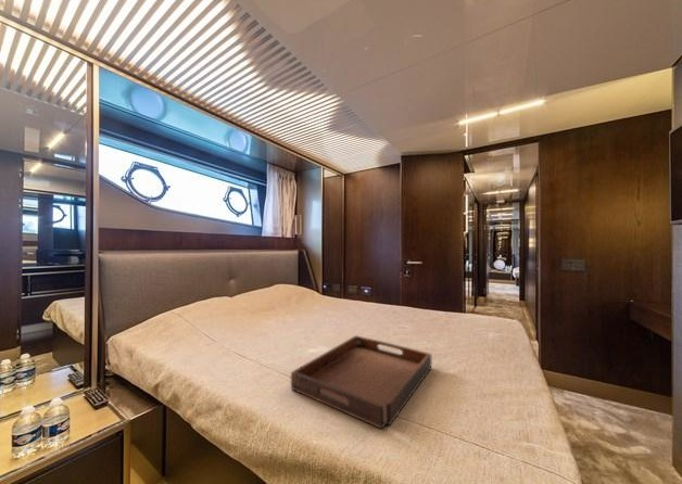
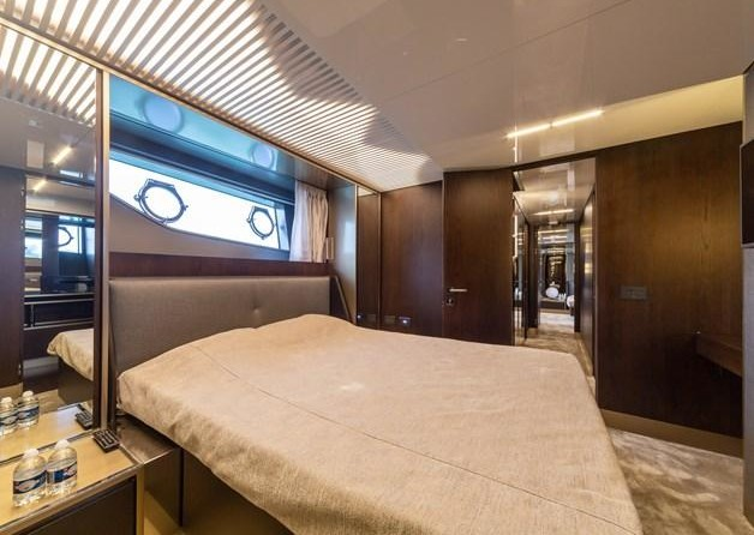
- serving tray (366, 369)
